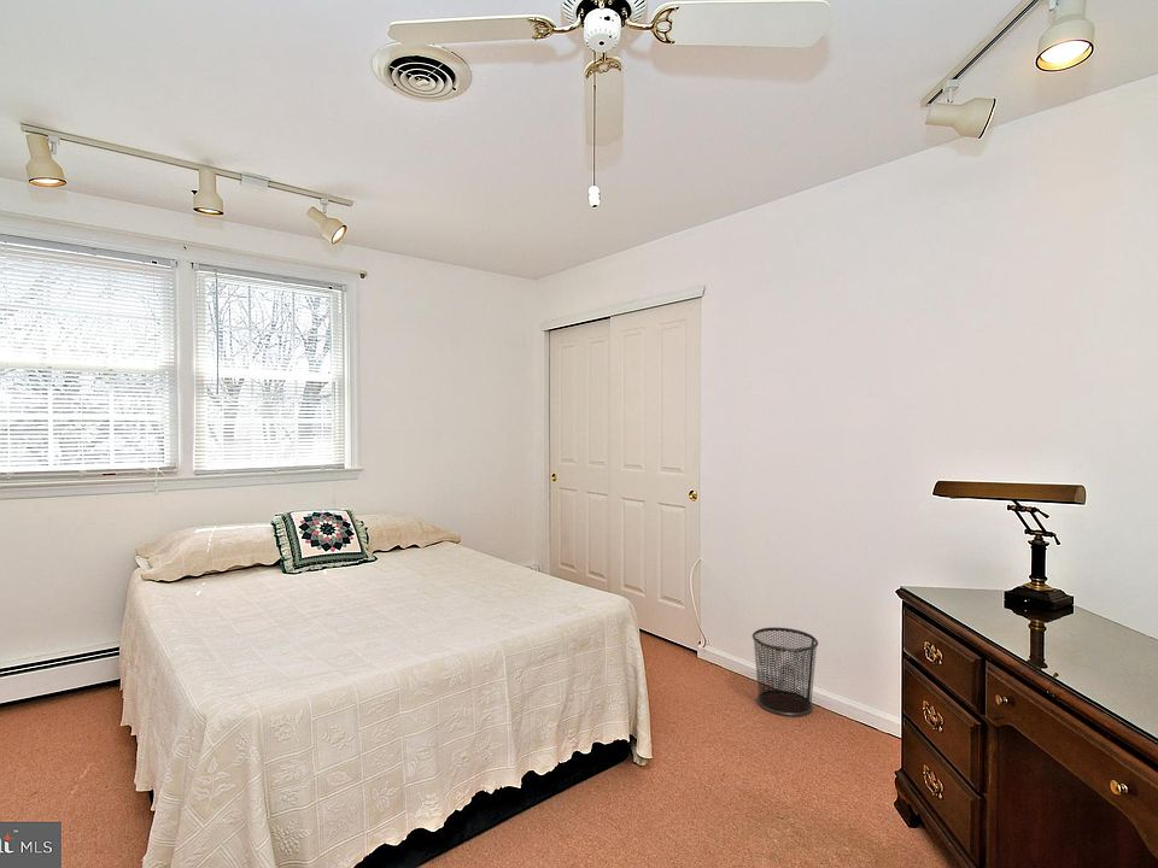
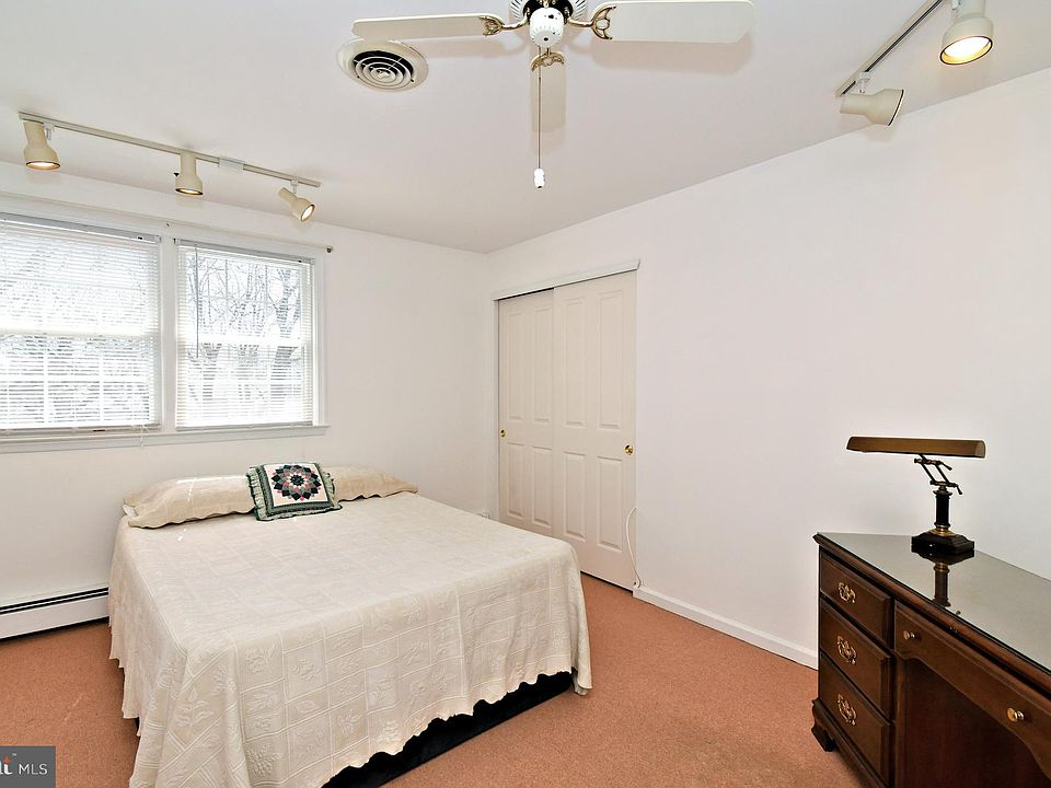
- waste bin (784, 670)
